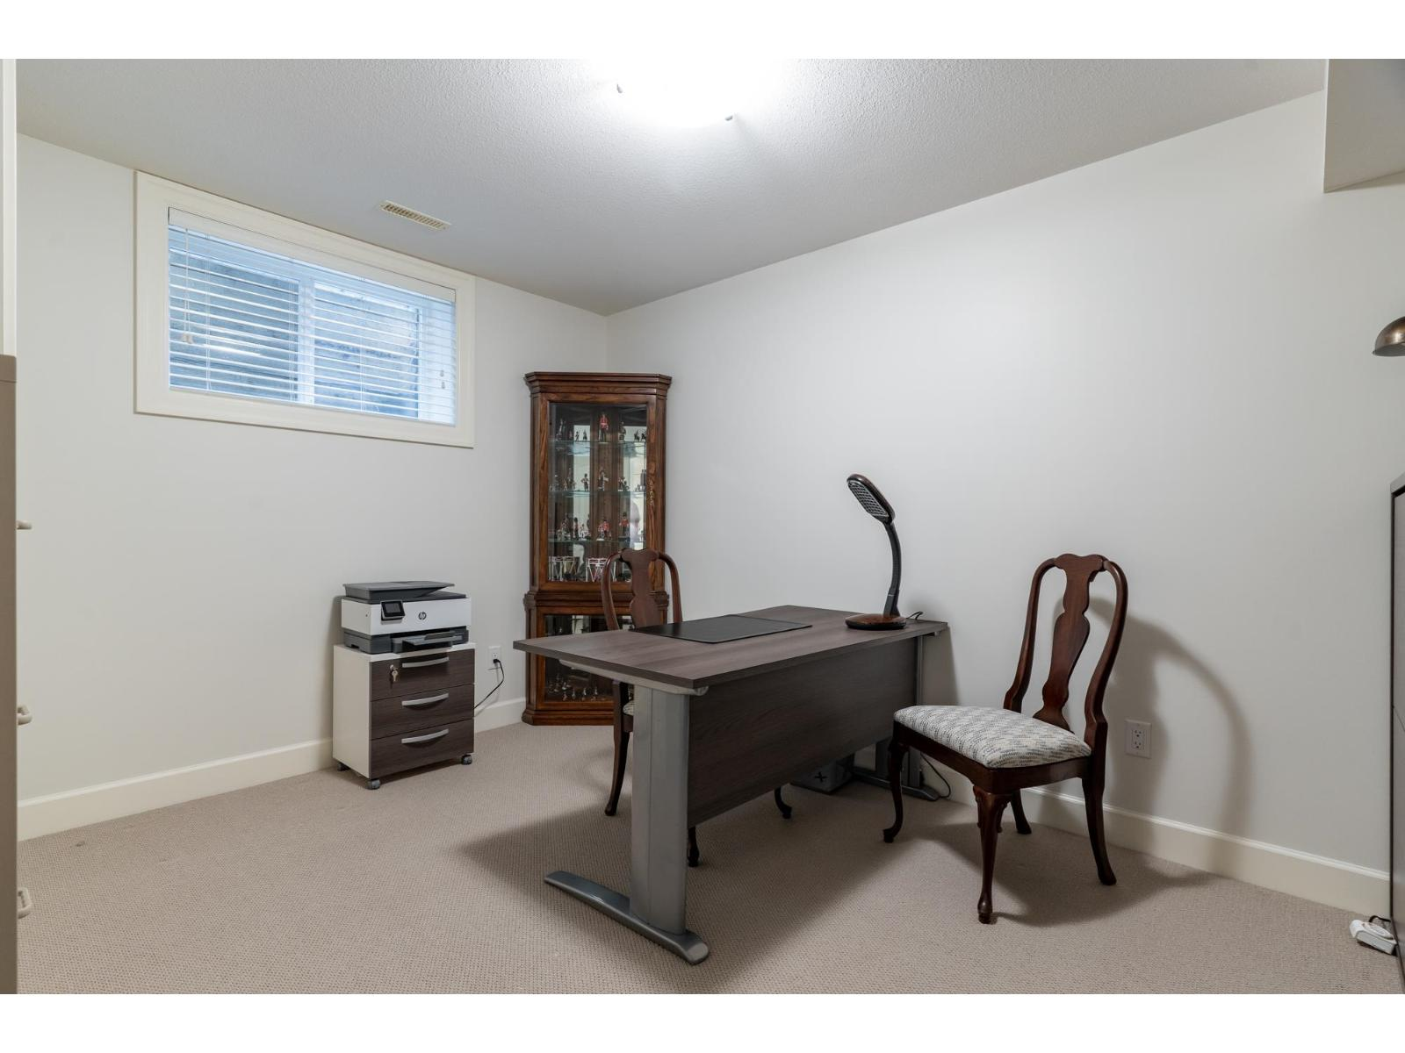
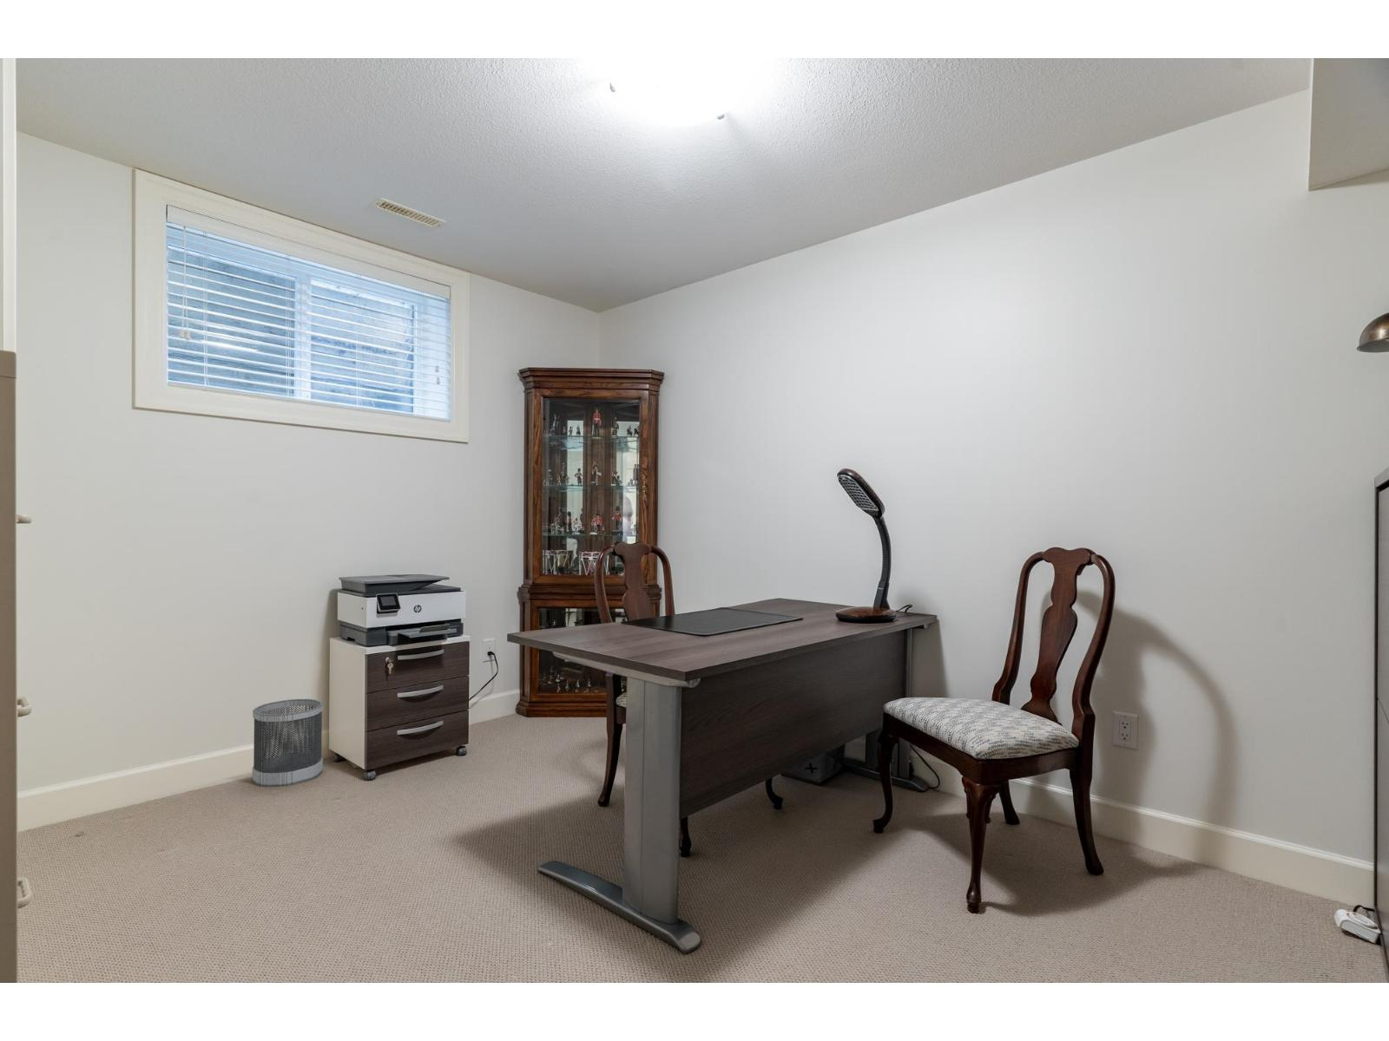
+ wastebasket (289, 741)
